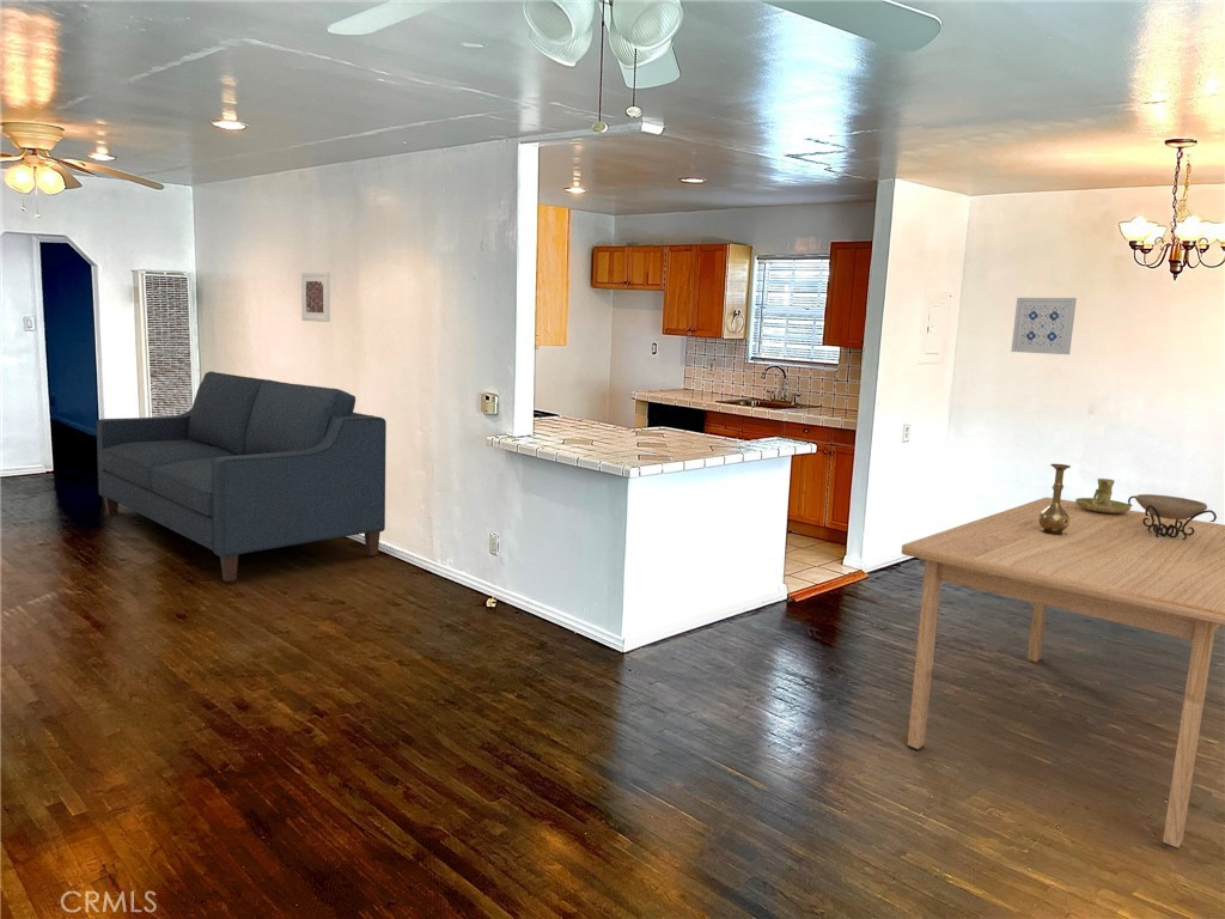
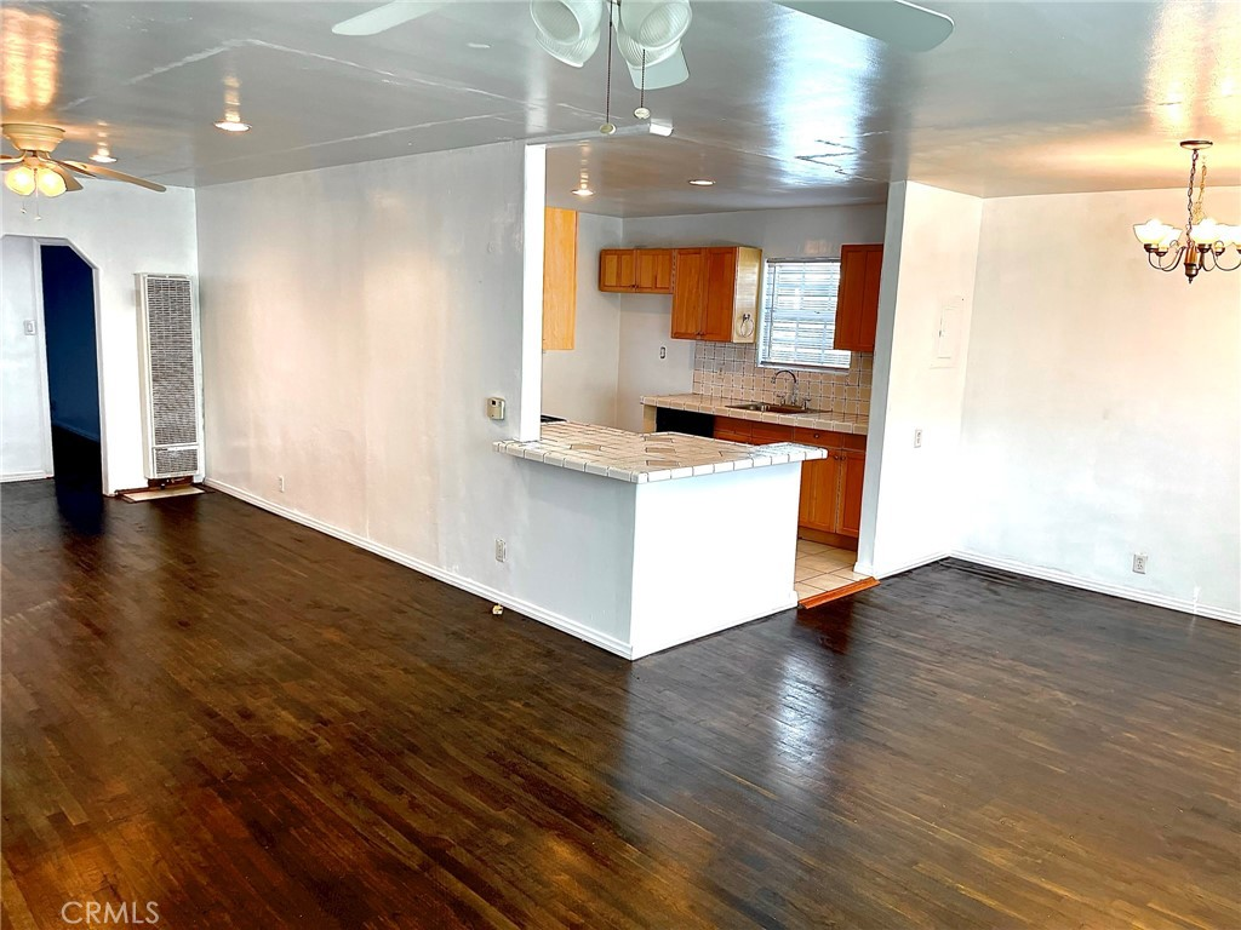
- table (1104, 619)
- sofa (230, 457)
- candle holder (1102, 495)
- vase (1056, 498)
- wall art (1042, 325)
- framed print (315, 297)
- decorative bowl (1169, 517)
